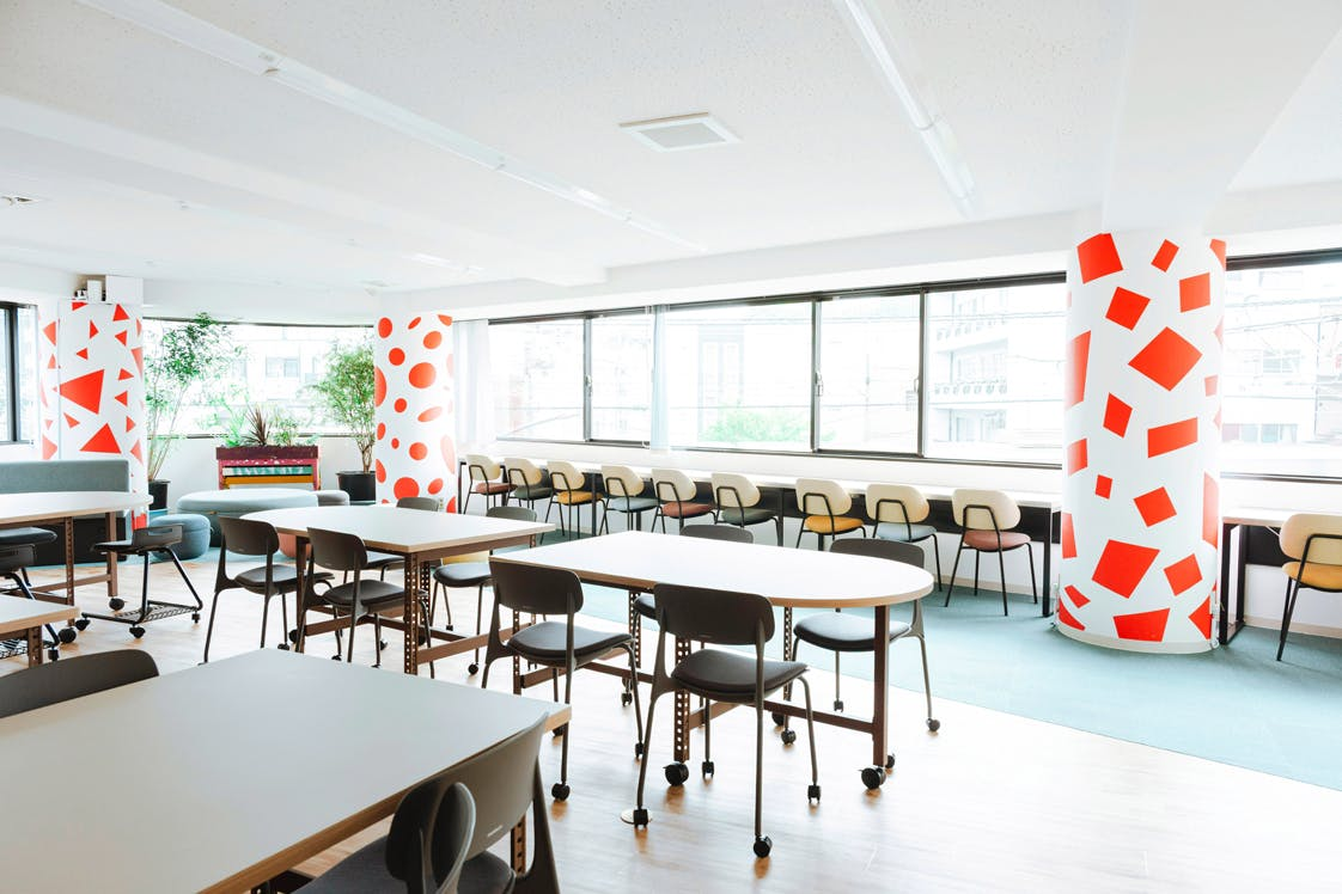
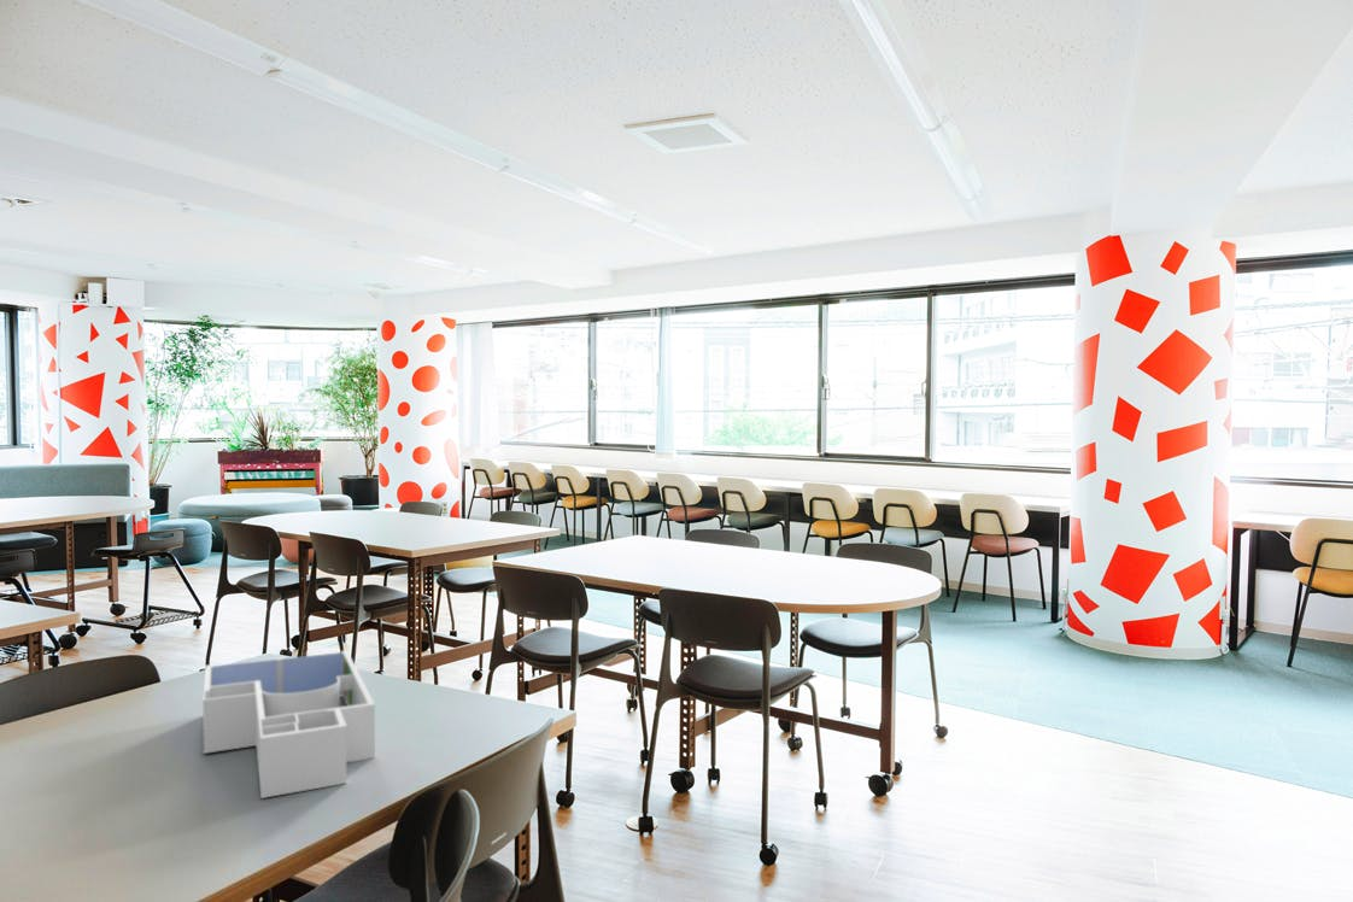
+ desk organizer (286, 715)
